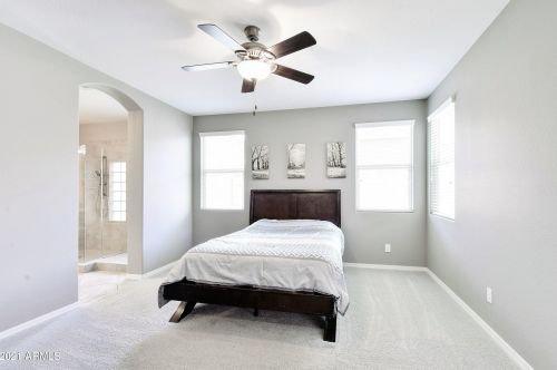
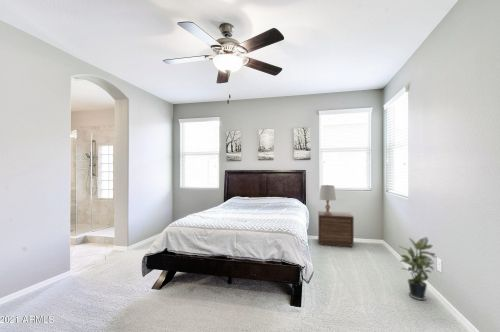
+ potted plant (418, 266)
+ nightstand (334, 228)
+ lamp (327, 199)
